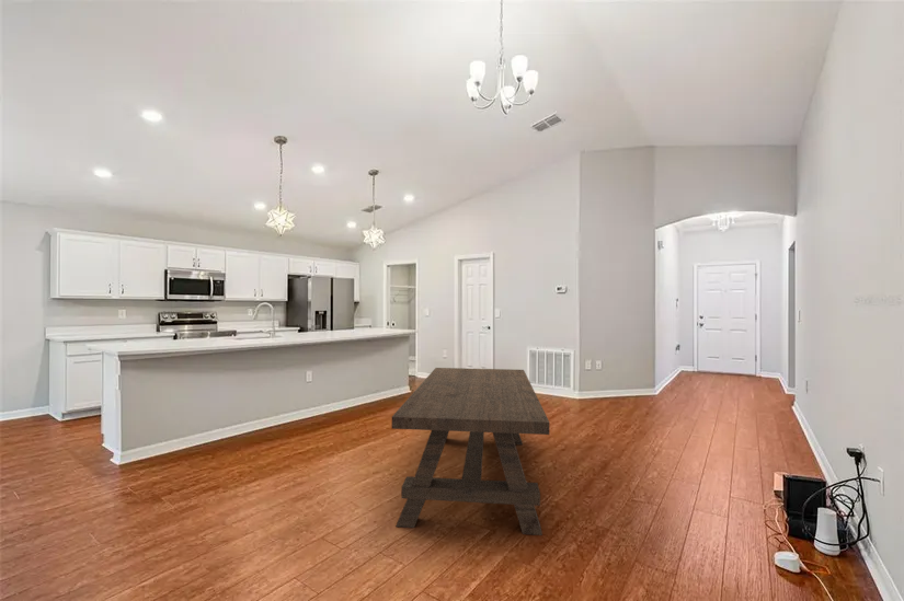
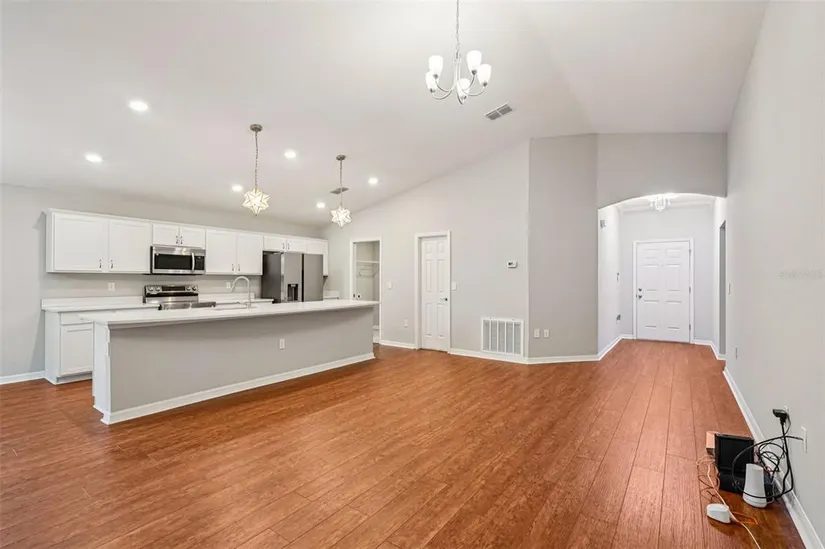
- dining table (474, 429)
